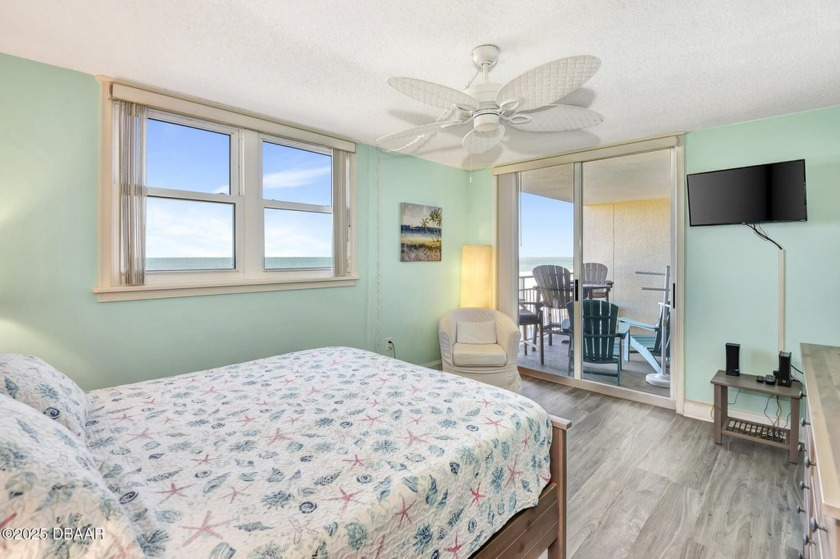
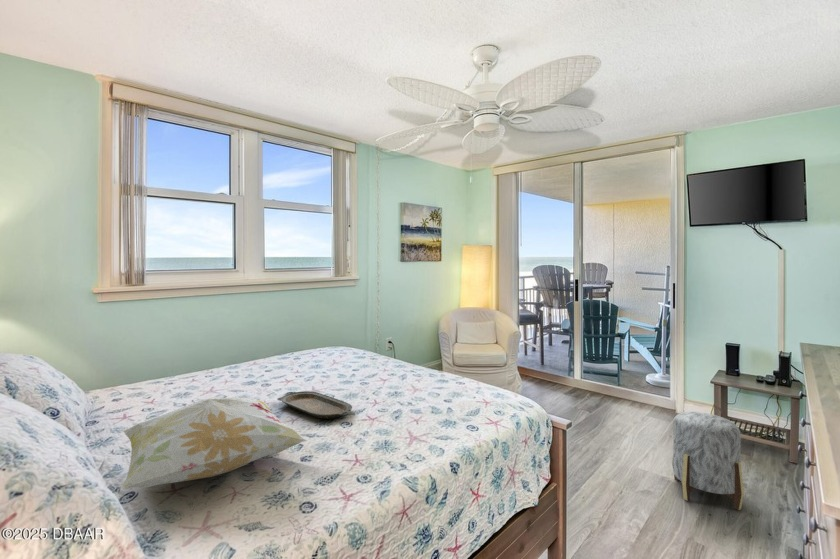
+ decorative pillow (212, 435)
+ serving tray (315, 404)
+ stool (705, 454)
